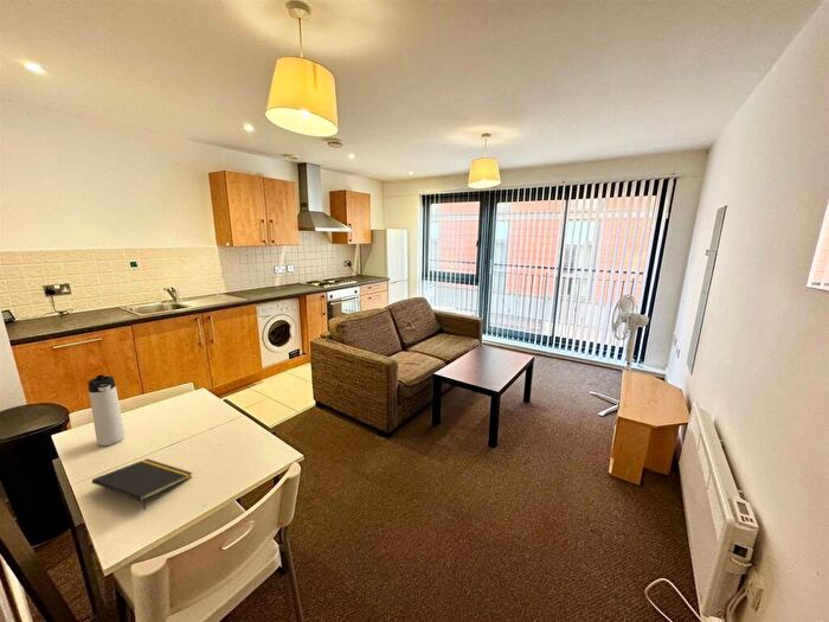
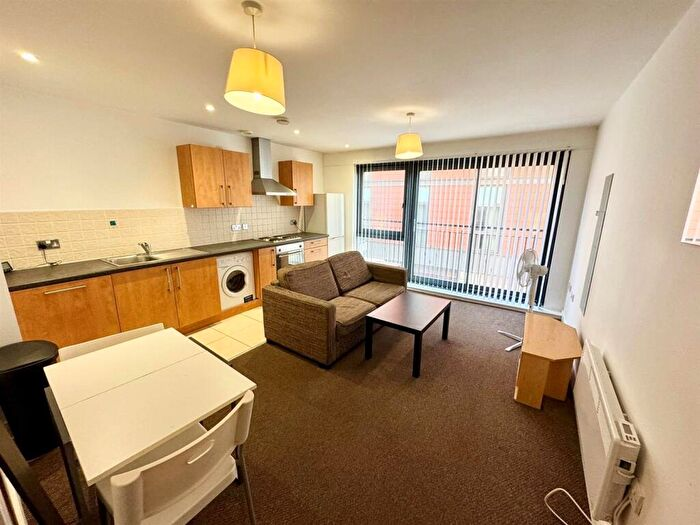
- thermos bottle (107, 410)
- notepad (143, 477)
